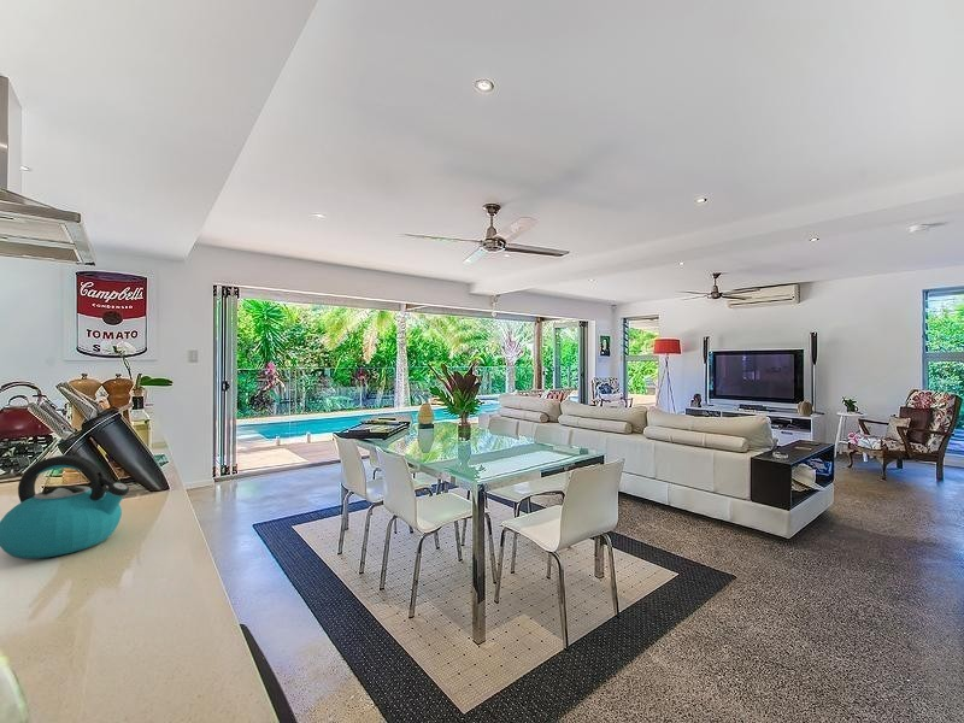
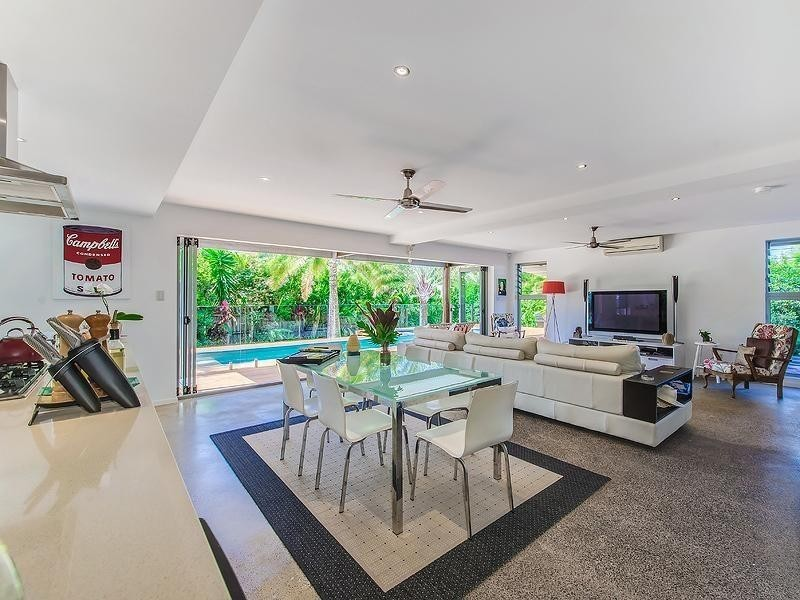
- kettle (70, 499)
